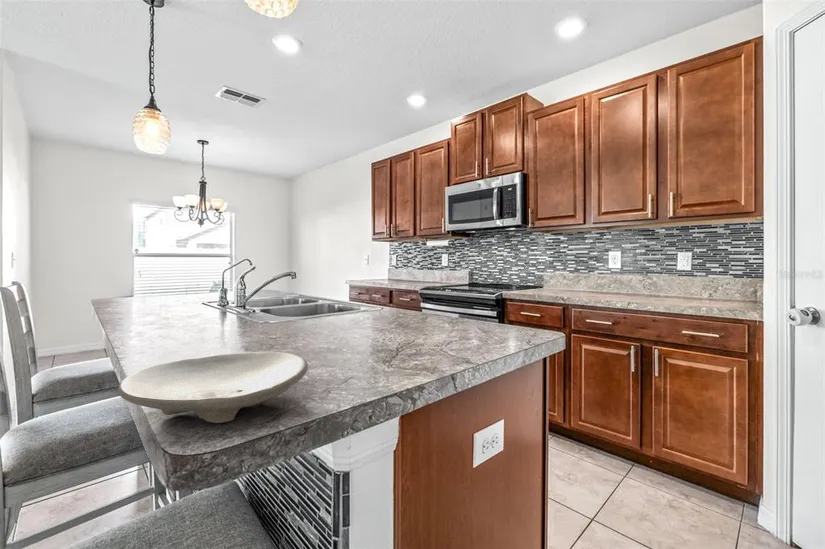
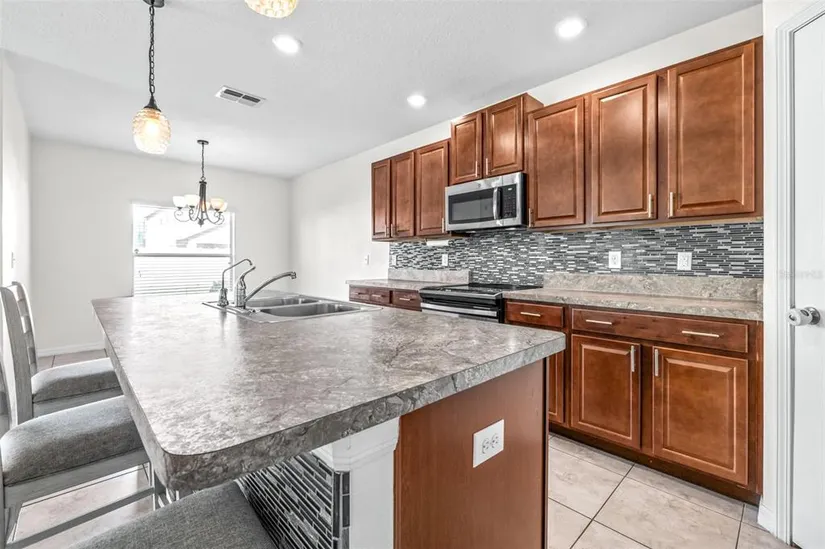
- bowl (222, 387)
